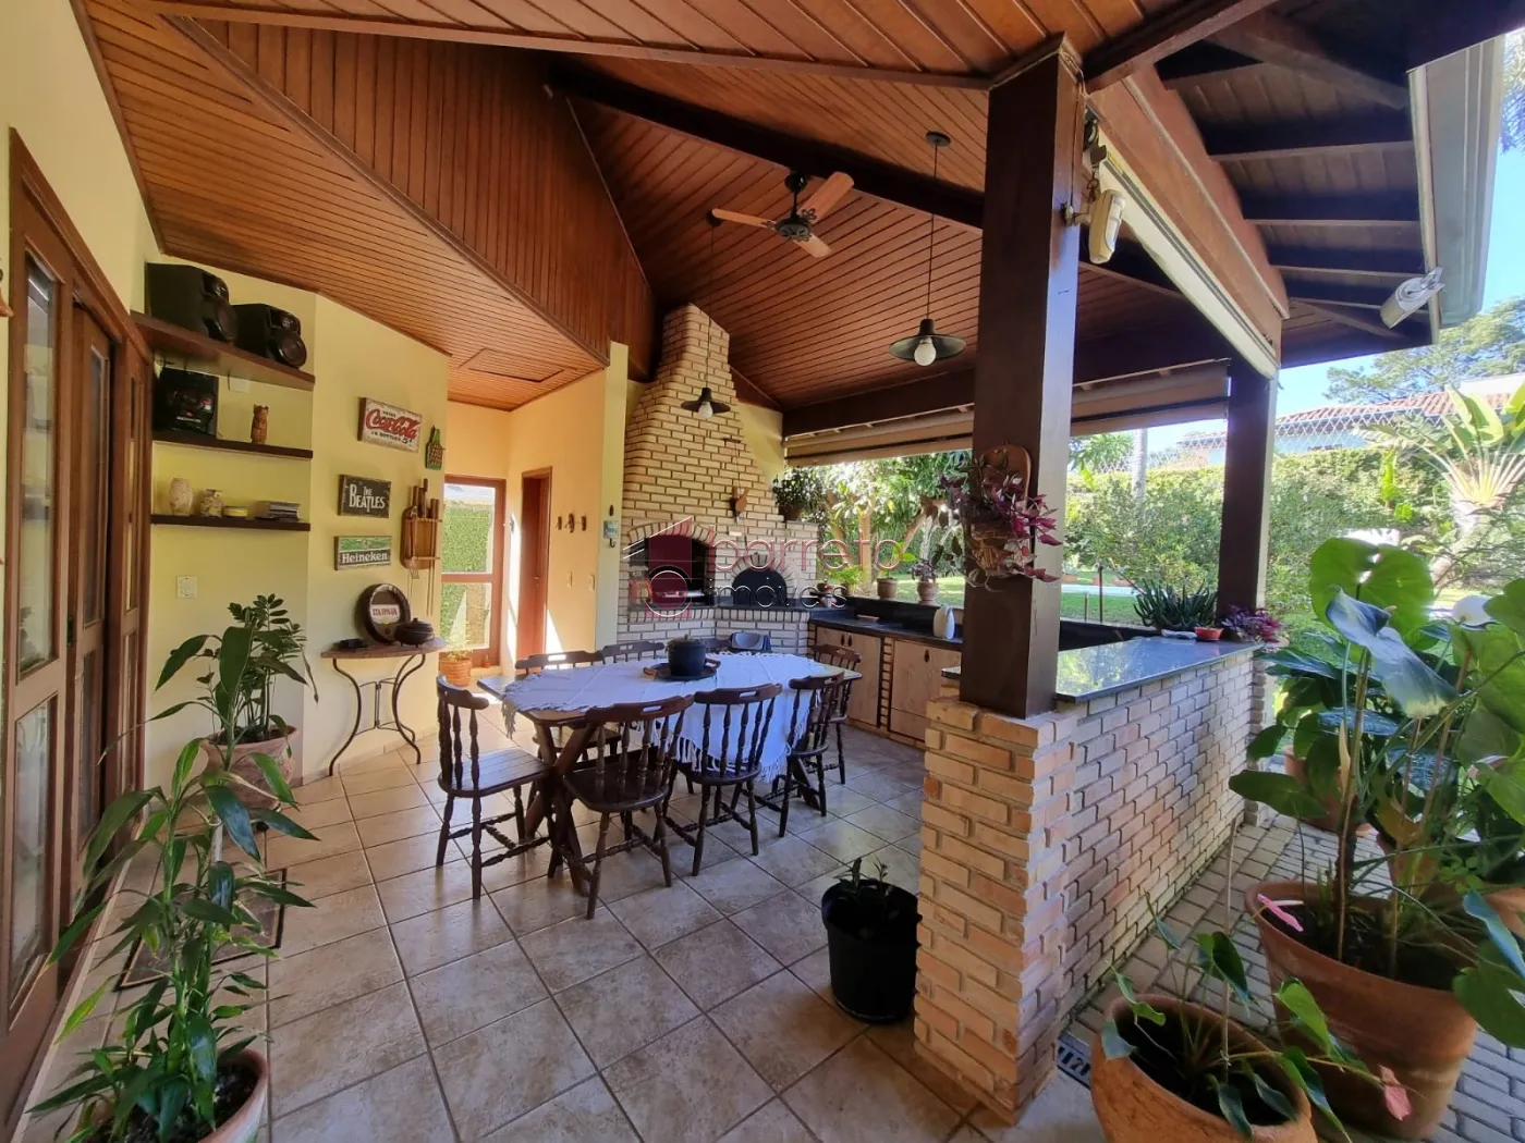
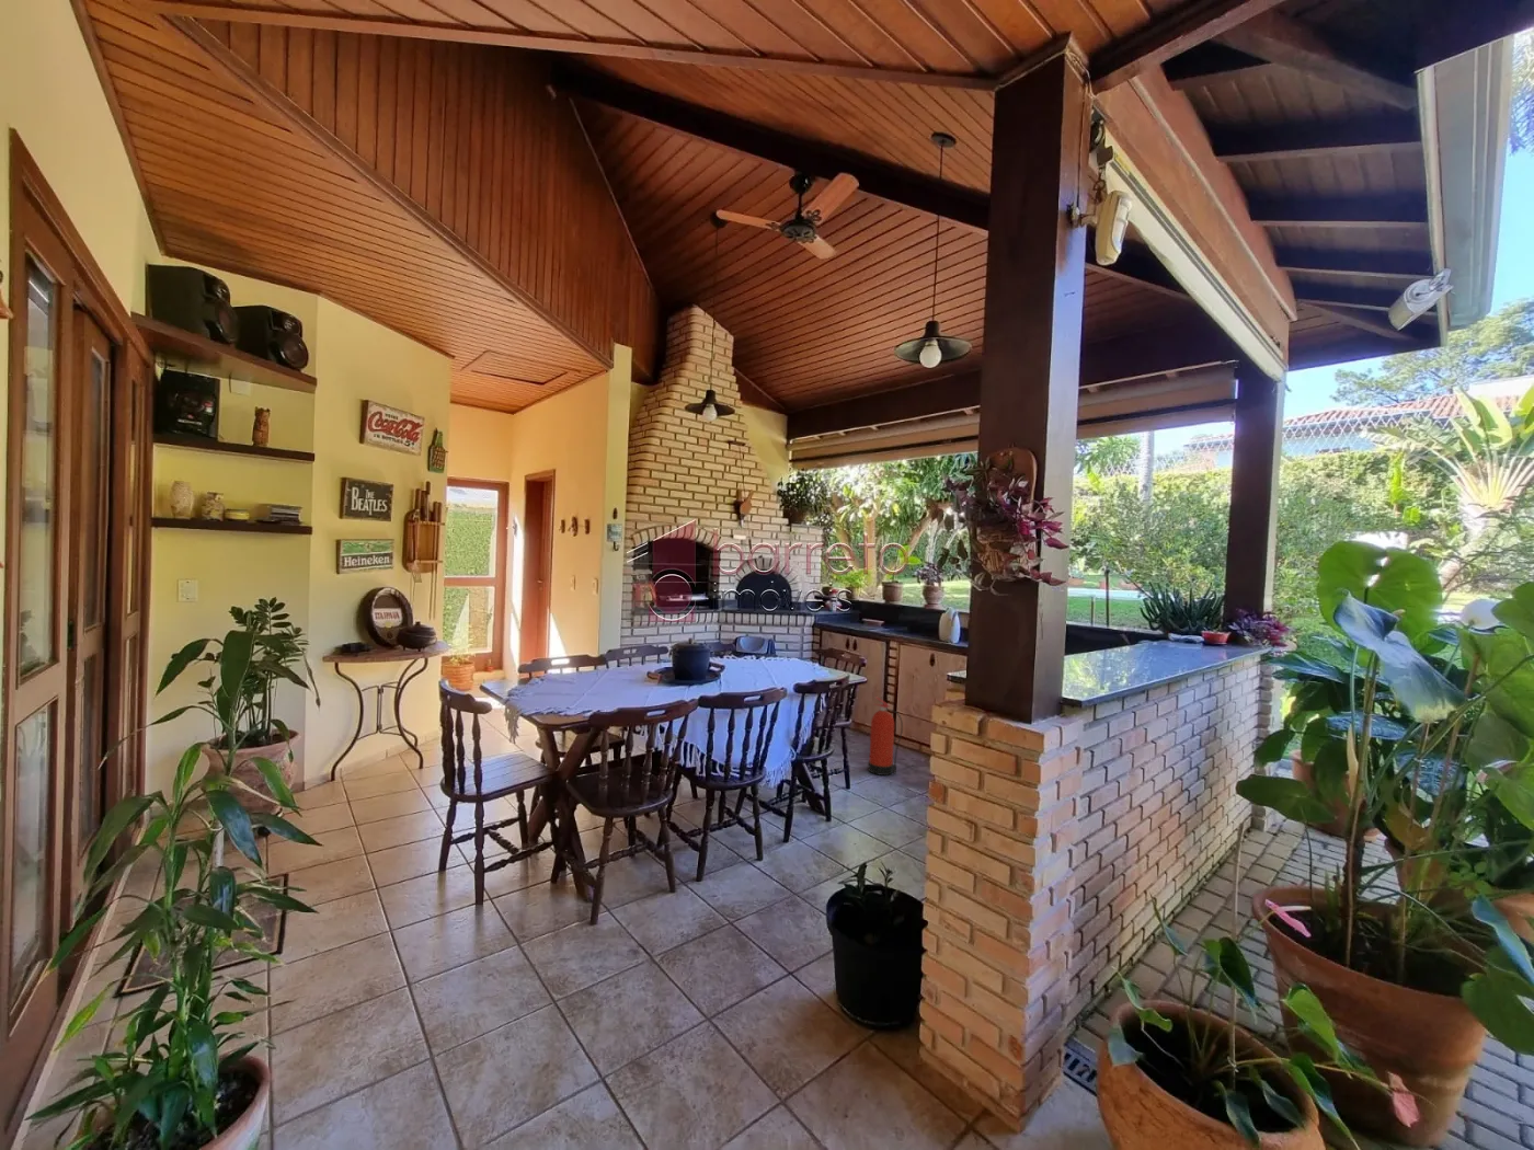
+ fire extinguisher (887, 734)
